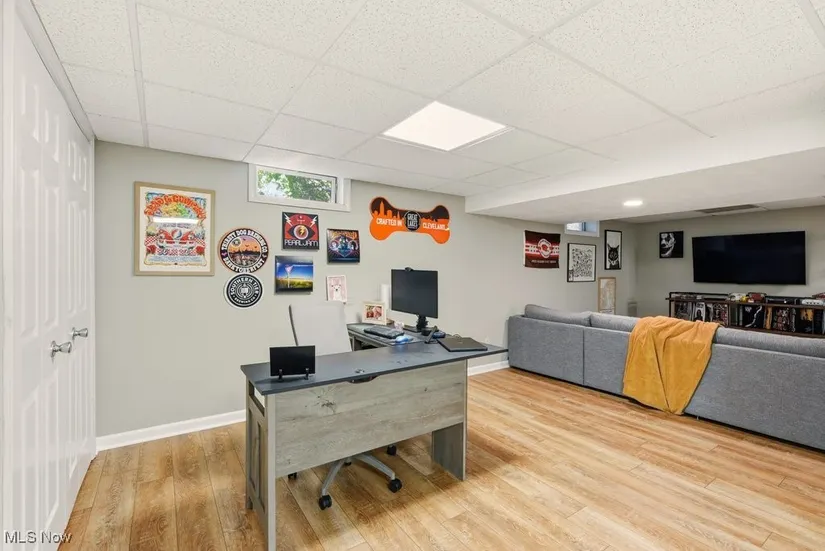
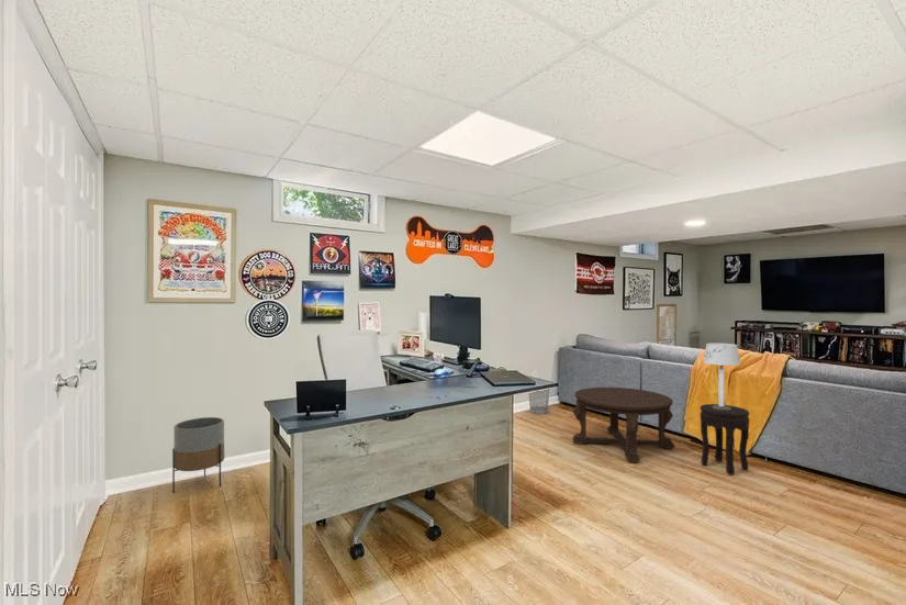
+ planter (199, 453)
+ wastebasket (538, 397)
+ side table (722, 437)
+ table lamp (720, 376)
+ coffee table (617, 421)
